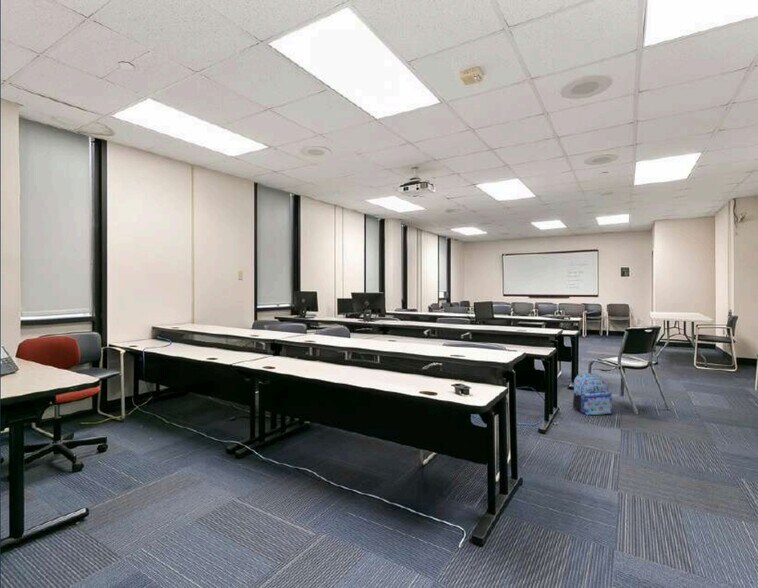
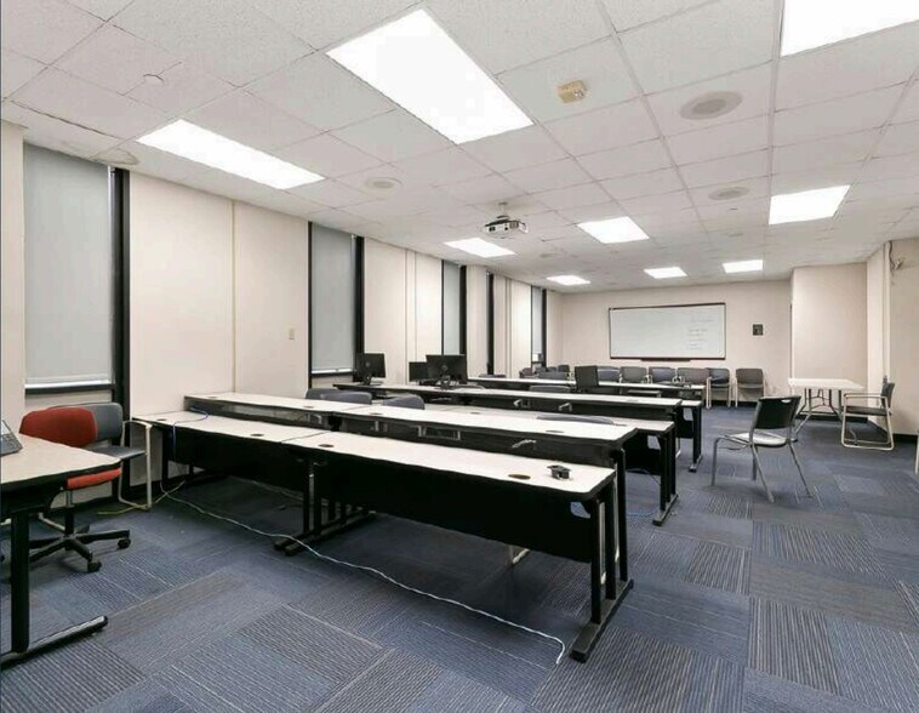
- backpack (592, 392)
